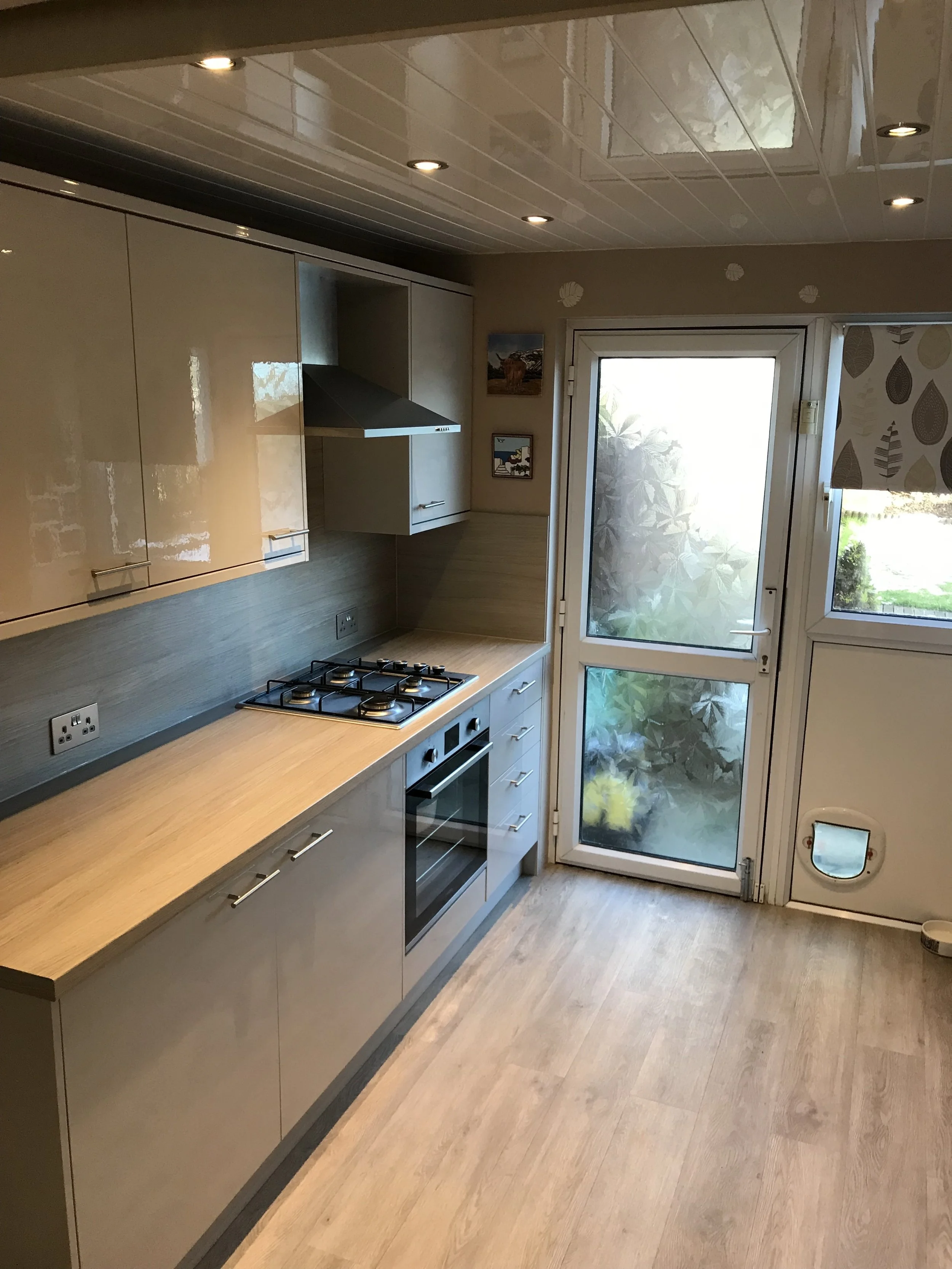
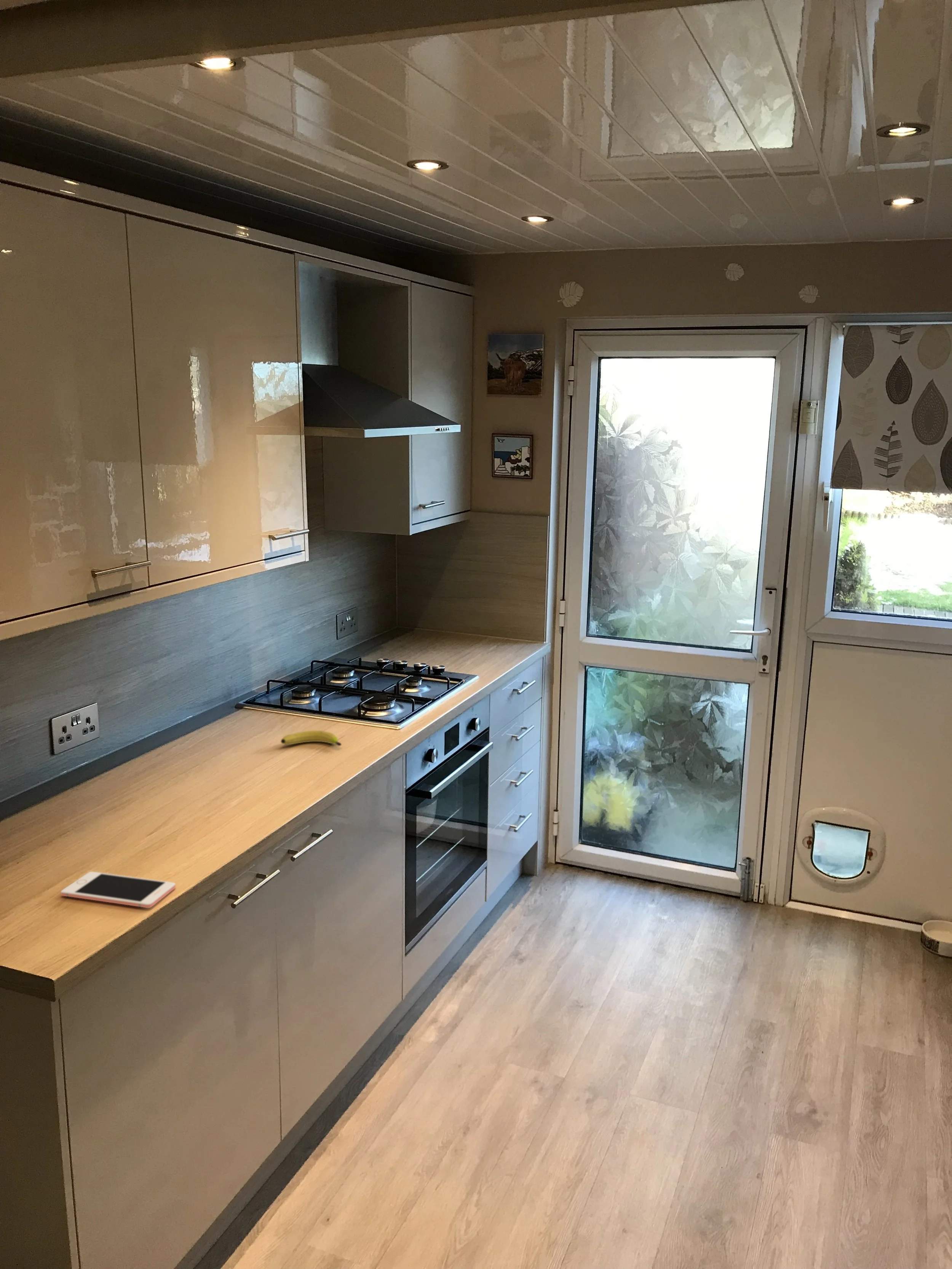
+ fruit (315, 740)
+ cell phone (119, 889)
